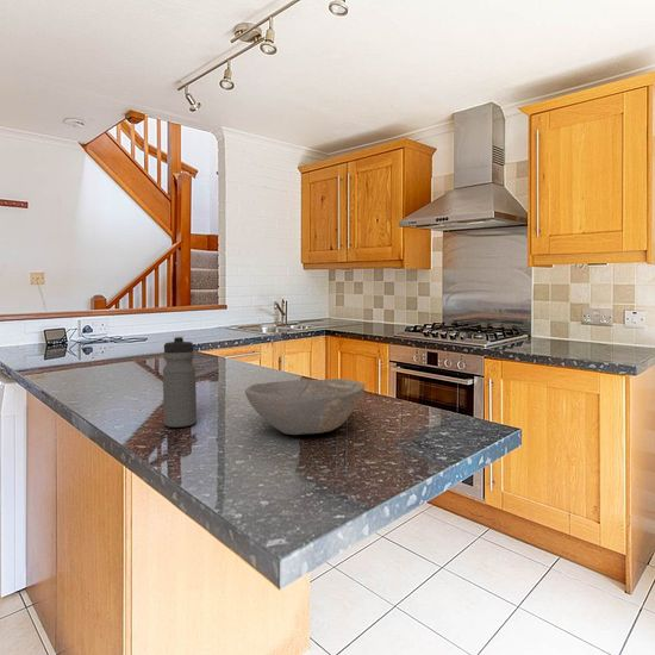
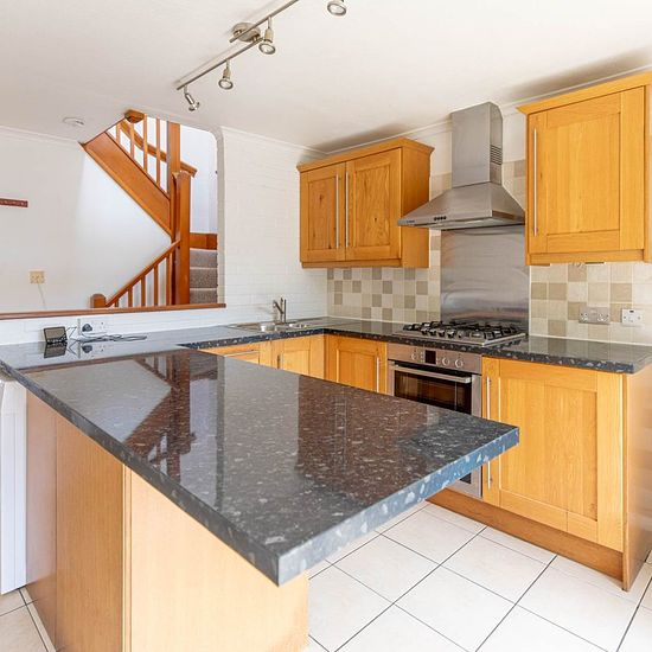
- bowl (306, 408)
- water bottle (179, 380)
